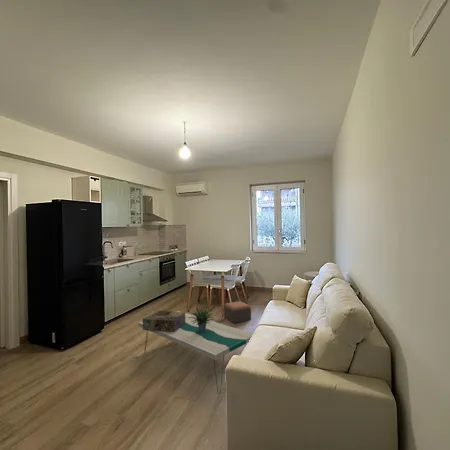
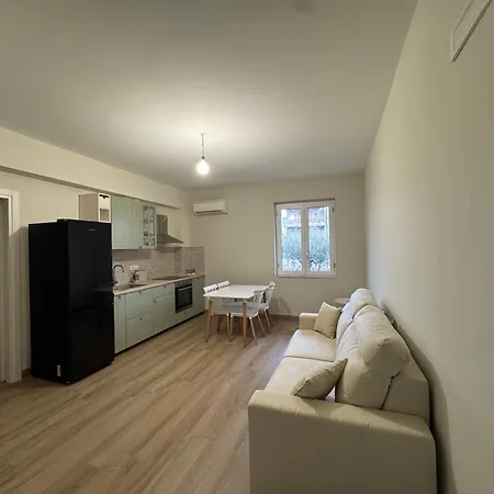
- footstool (237, 311)
- decorative box (164, 320)
- potted plant (203, 314)
- coffee table (193, 345)
